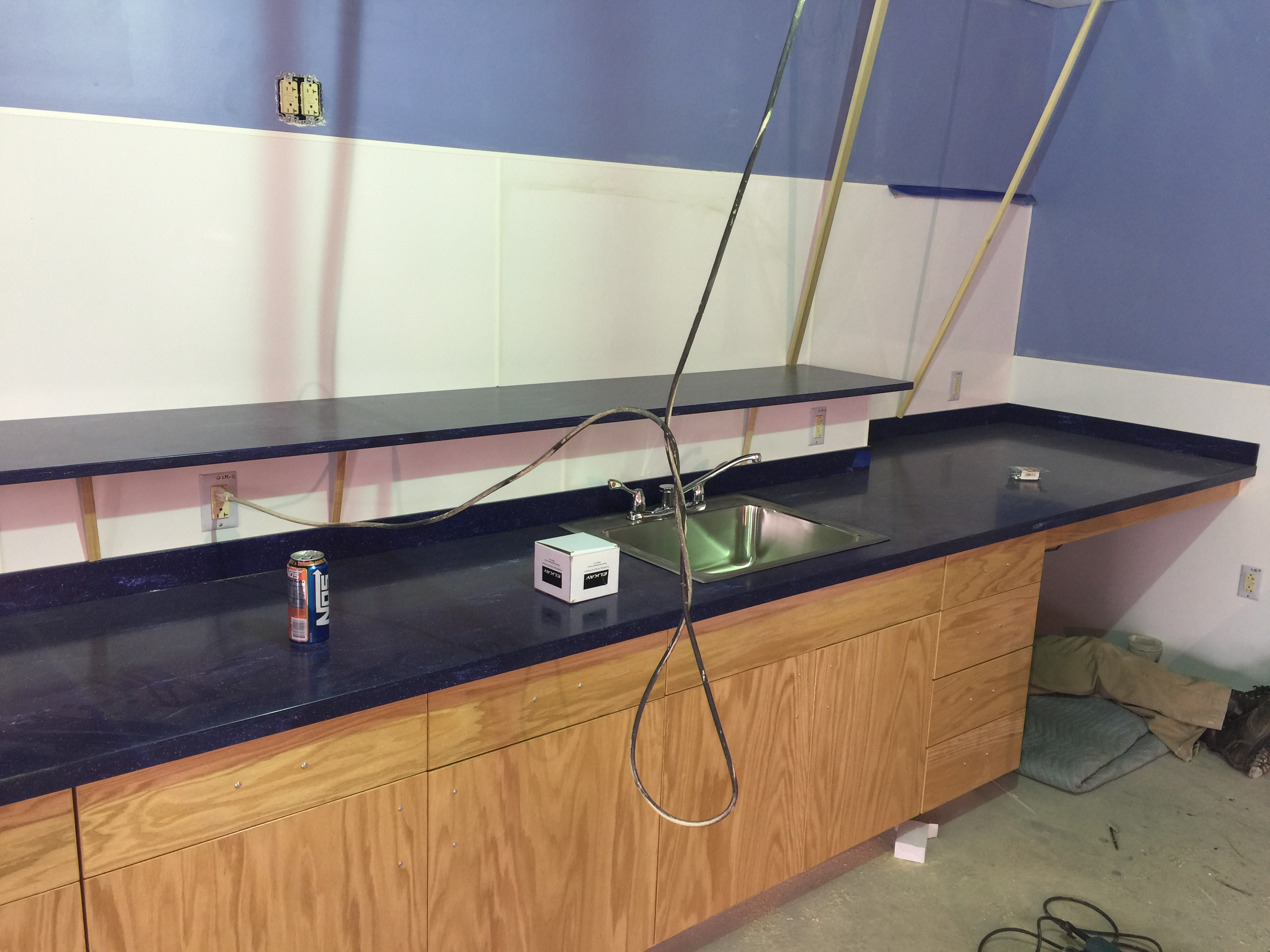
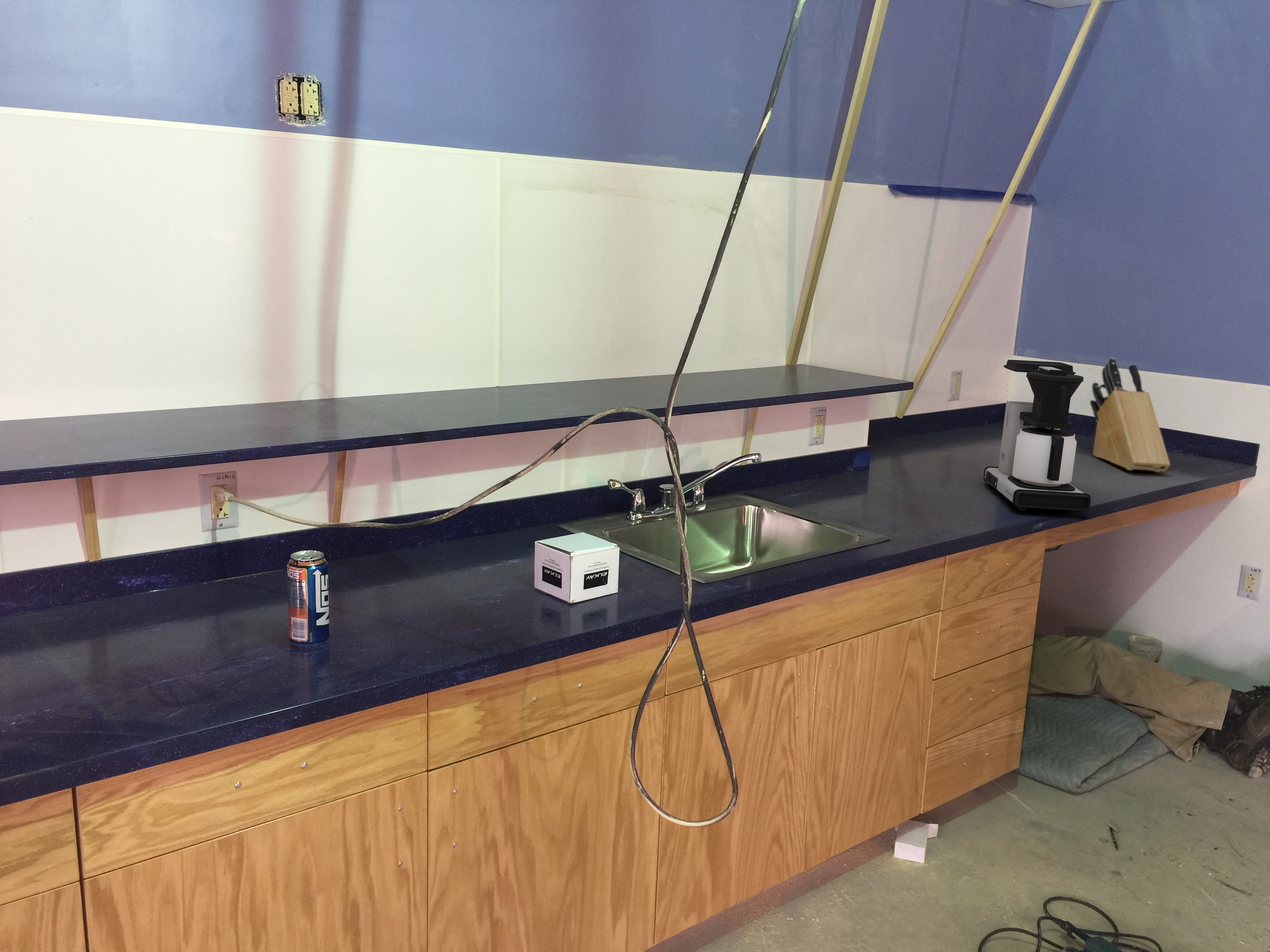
+ knife block (1129, 412)
+ coffee maker (1041, 434)
